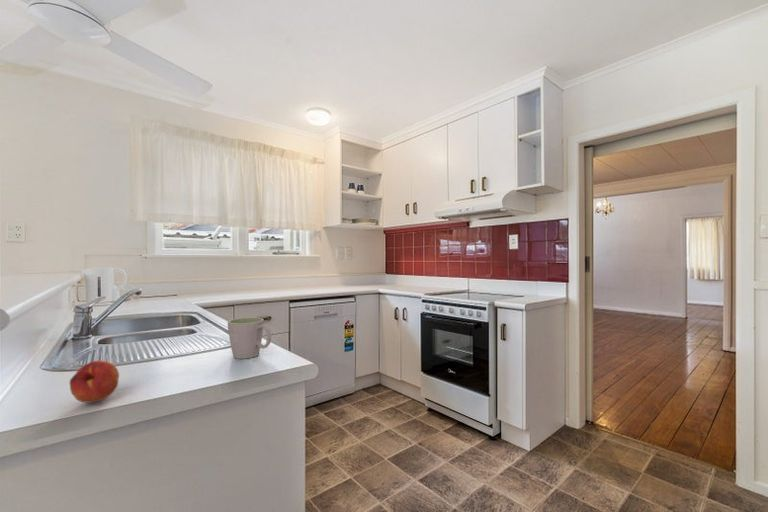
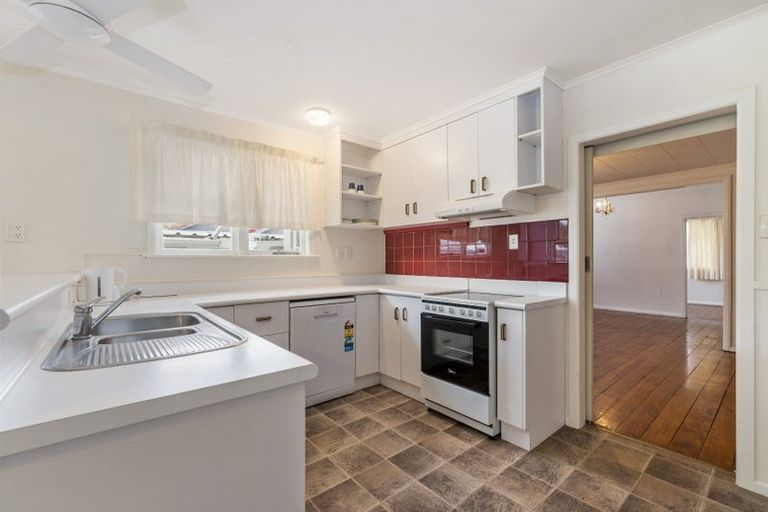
- mug (251, 338)
- fruit (95, 381)
